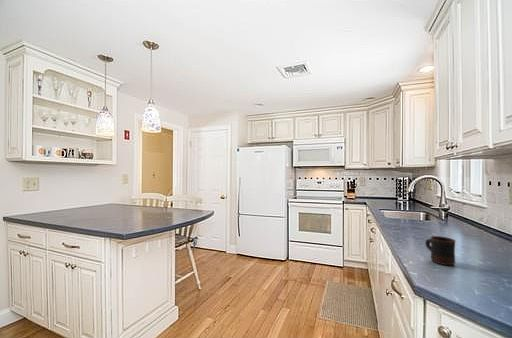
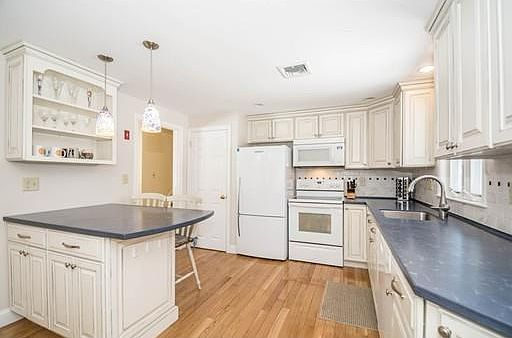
- mug (438, 249)
